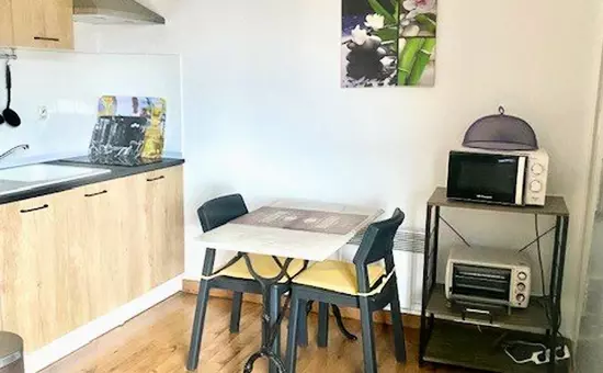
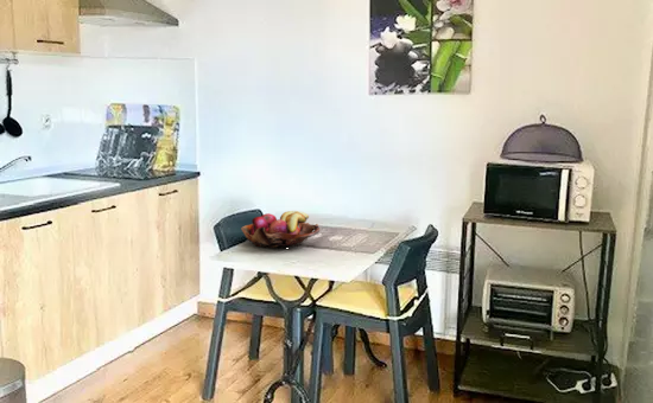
+ fruit basket (281, 228)
